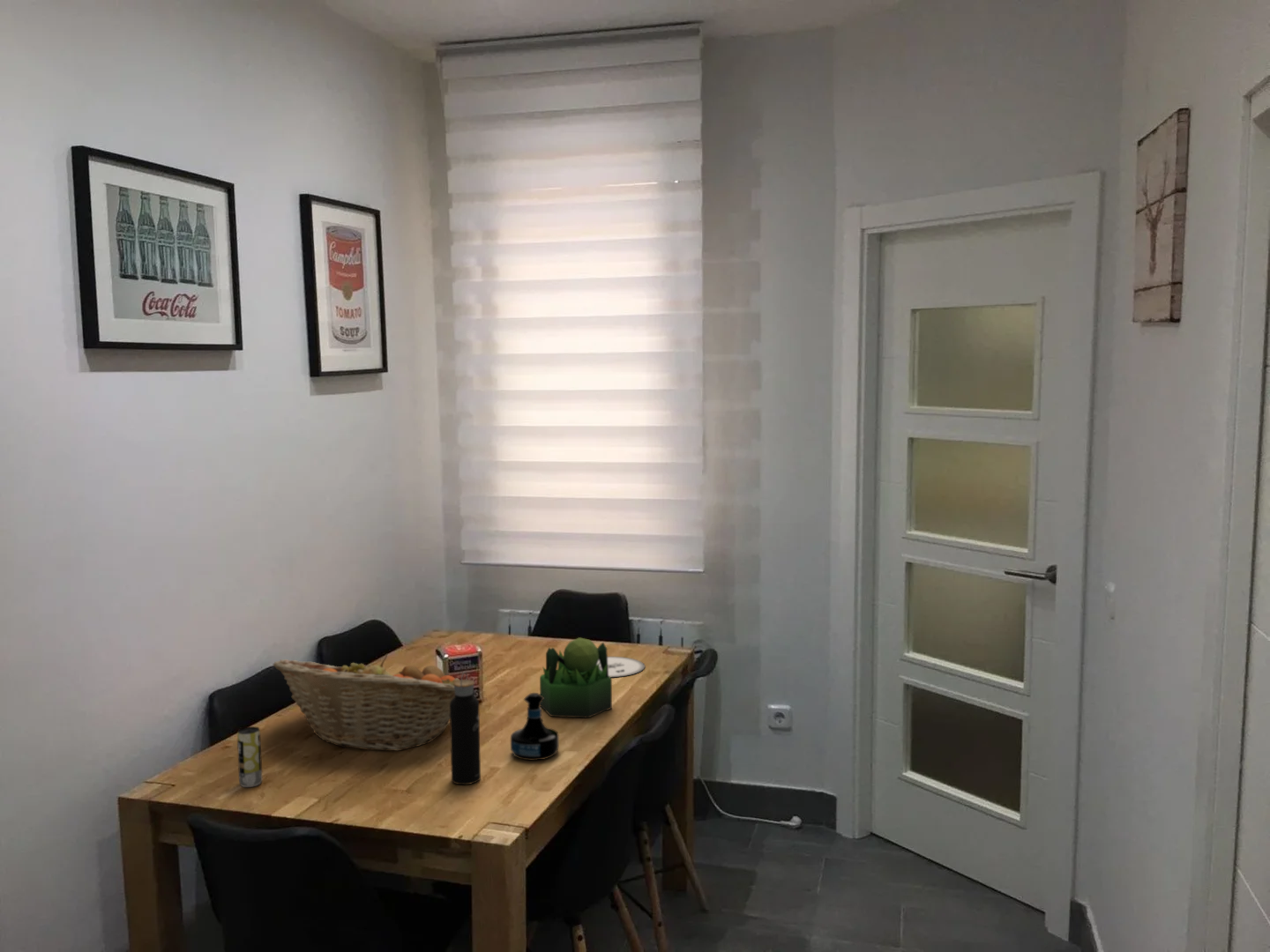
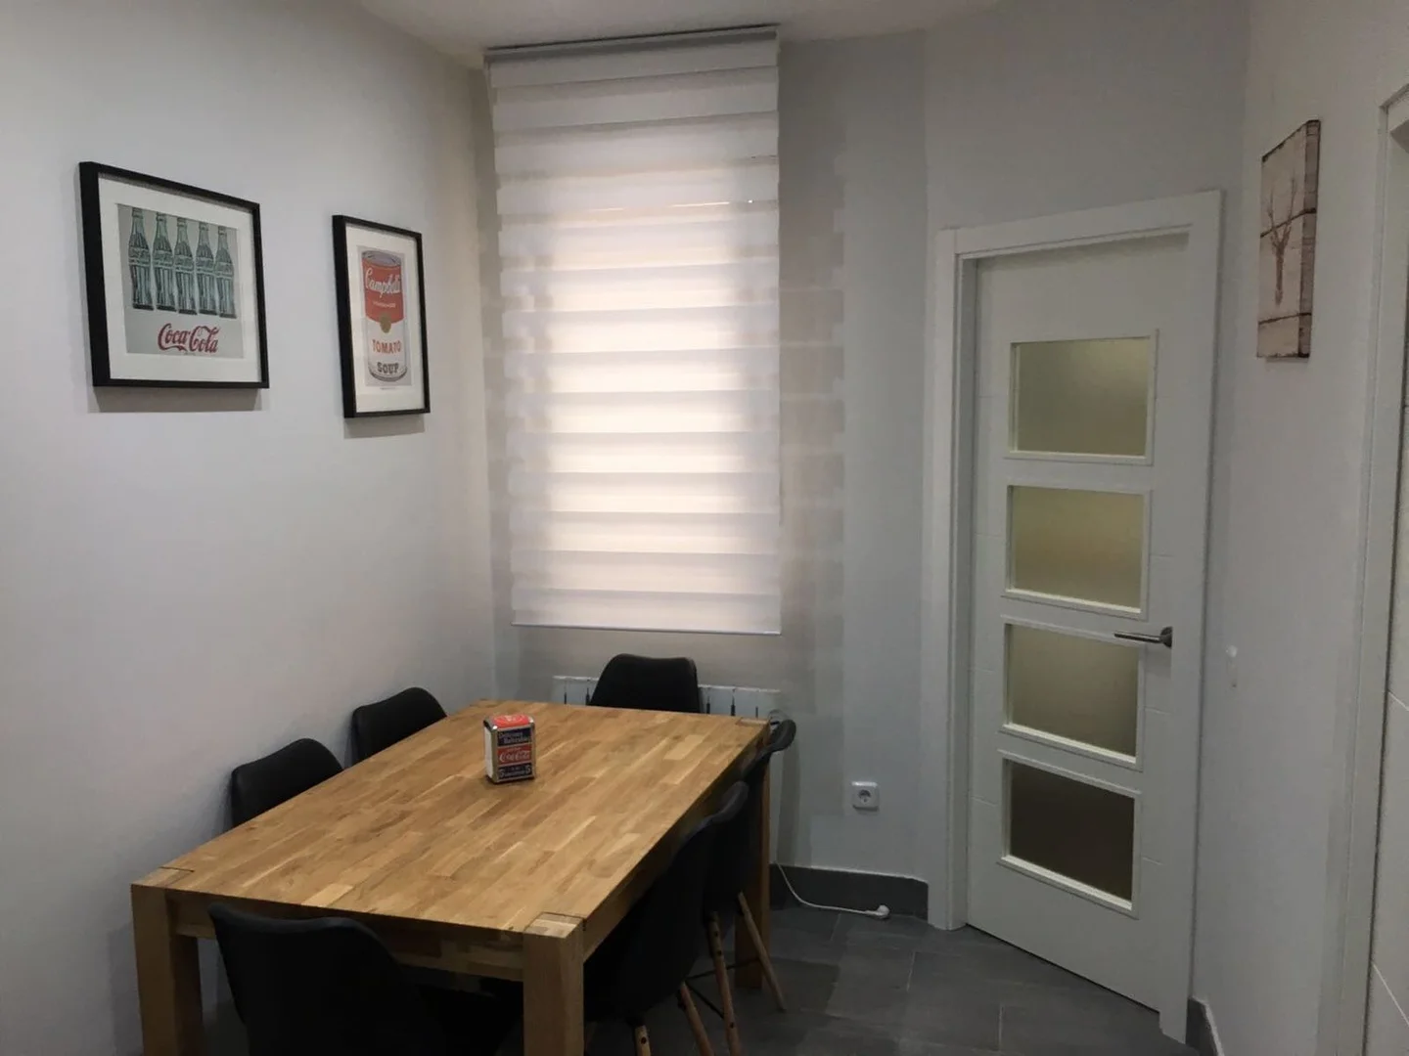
- beverage can (250, 756)
- tequila bottle (534, 723)
- fruit basket (372, 691)
- plate (608, 666)
- plant (576, 671)
- water bottle (465, 725)
